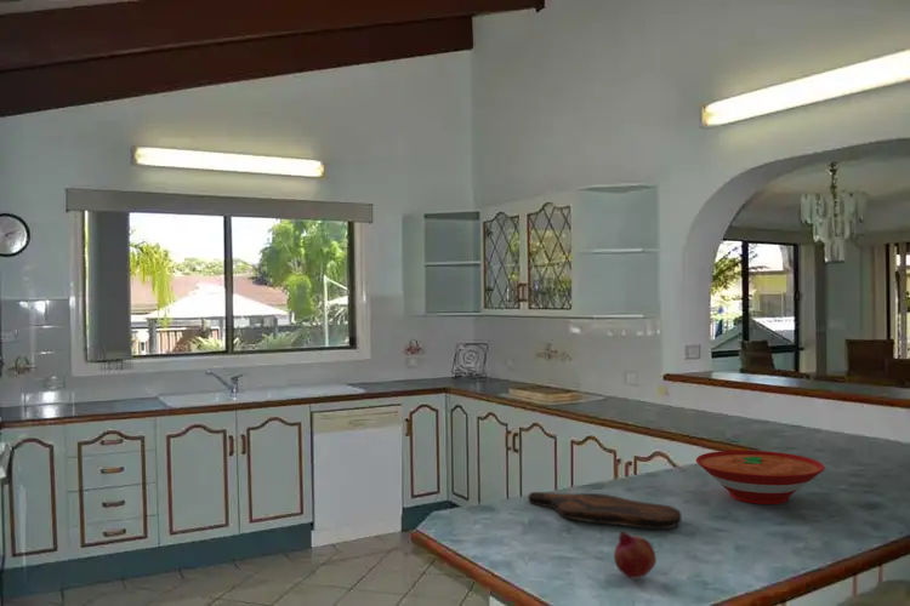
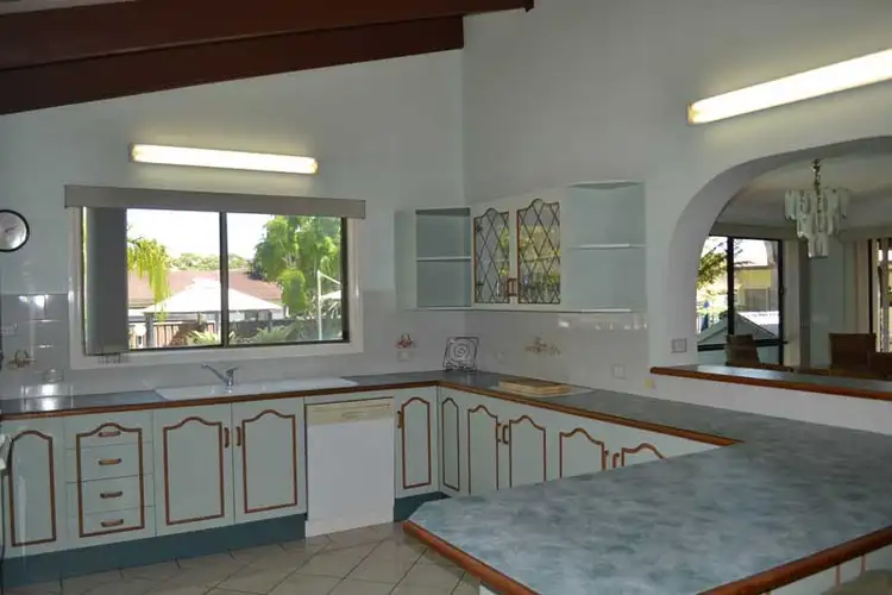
- fruit (635, 554)
- cutting board (597, 508)
- bowl (758, 478)
